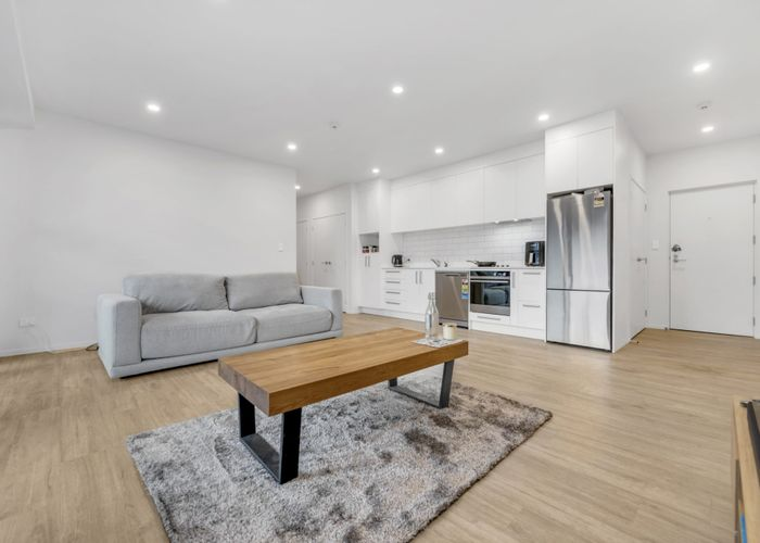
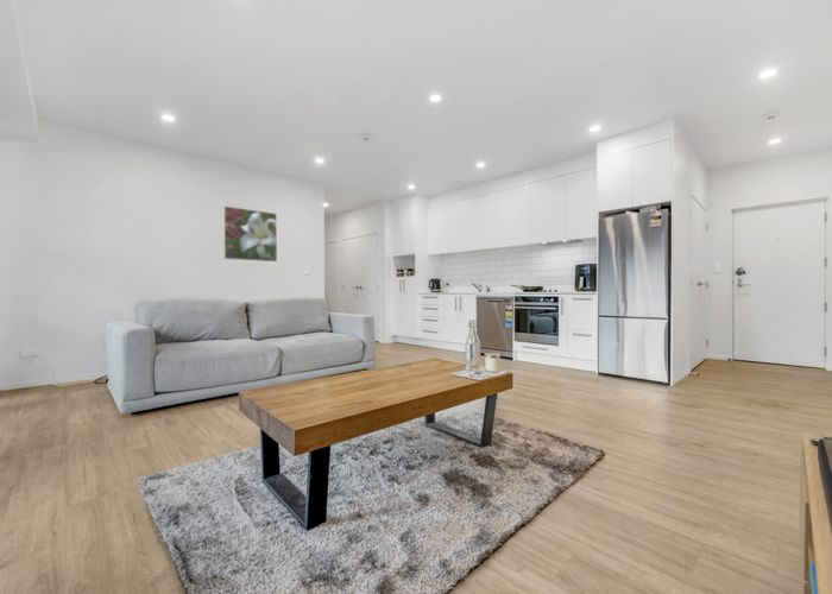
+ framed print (251, 235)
